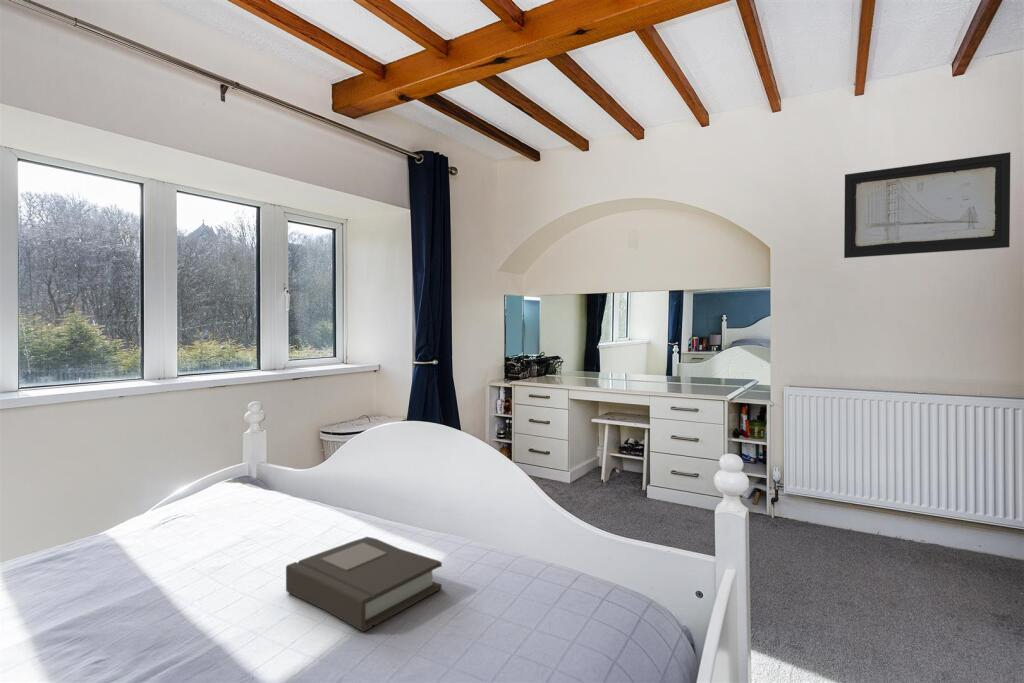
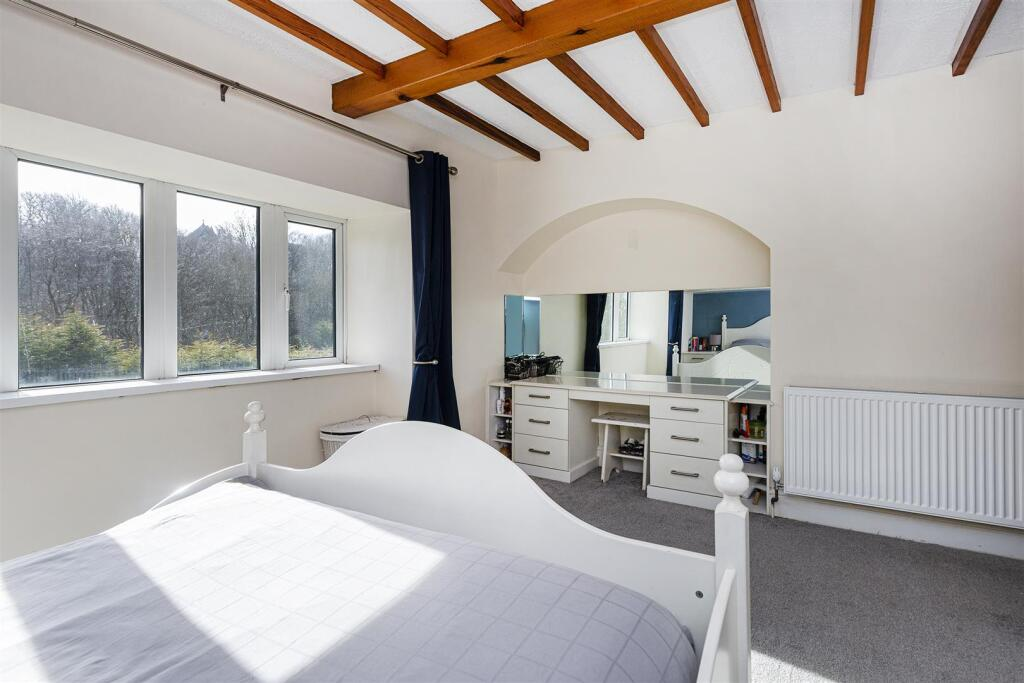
- wall art (921, 208)
- book (364, 576)
